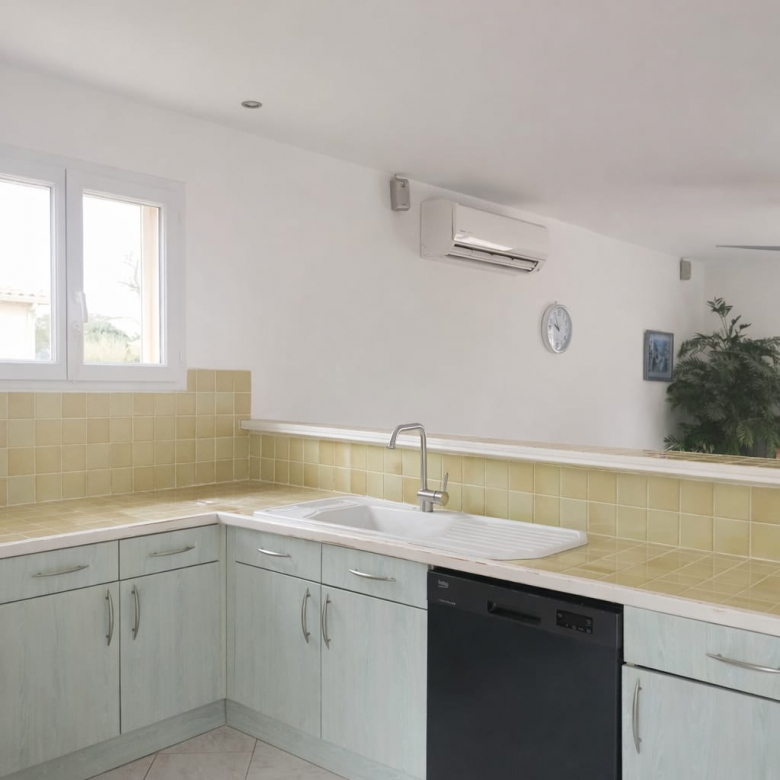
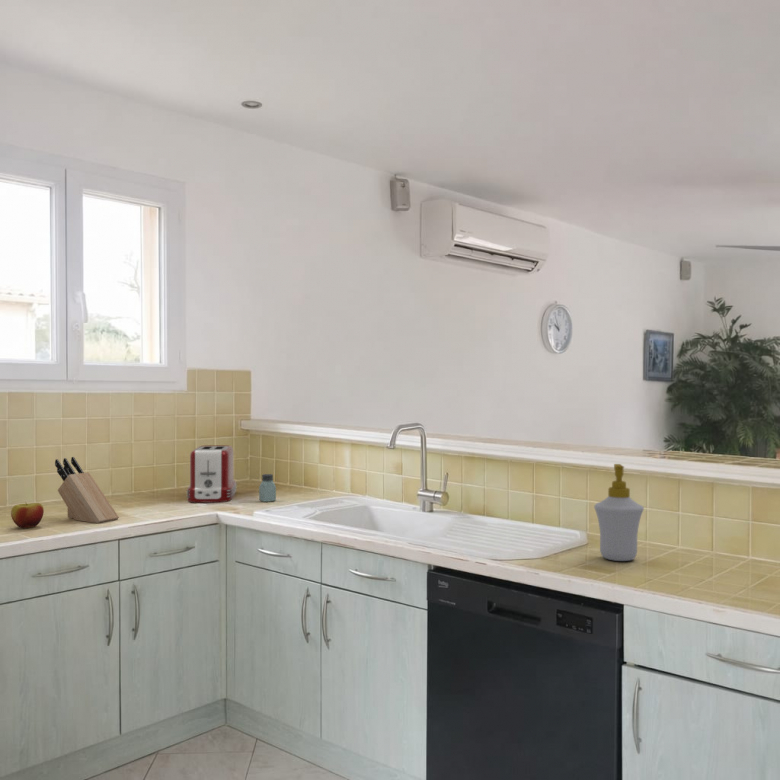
+ soap bottle (618, 511)
+ apple (27, 514)
+ knife block (84, 488)
+ saltshaker (267, 487)
+ toaster (212, 472)
